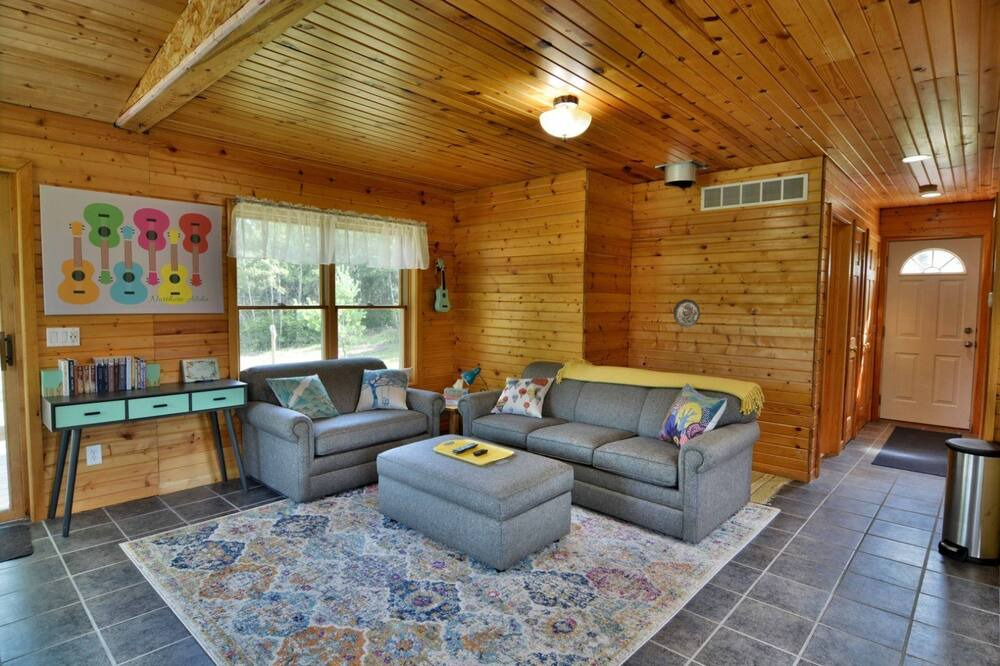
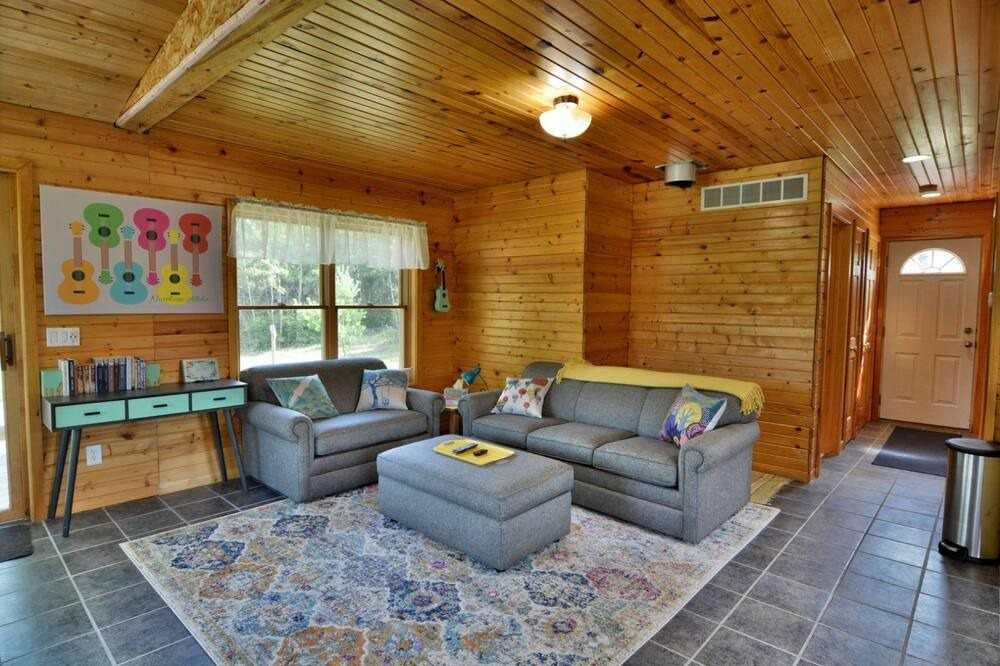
- decorative plate (686, 313)
